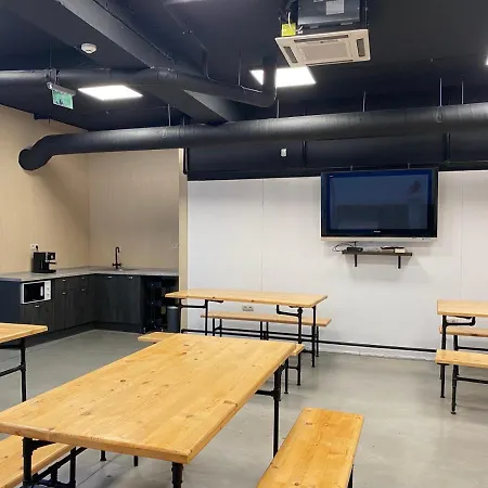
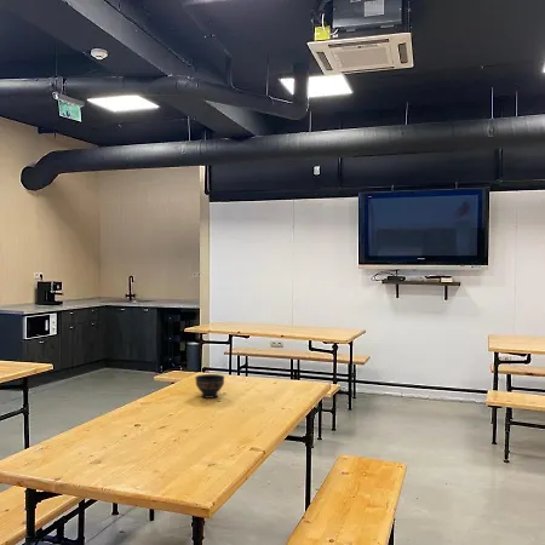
+ bowl (210, 386)
